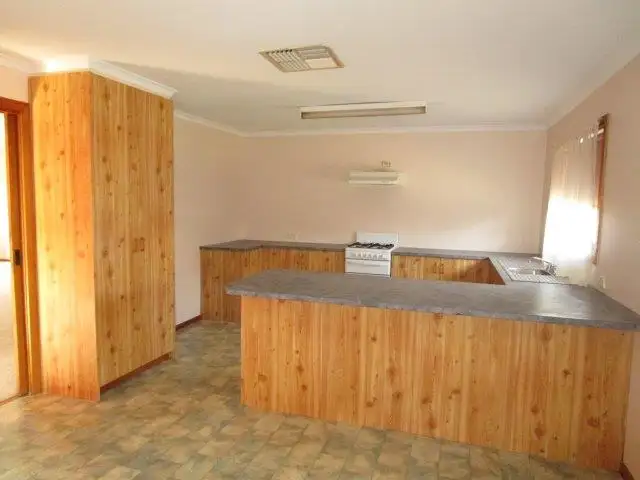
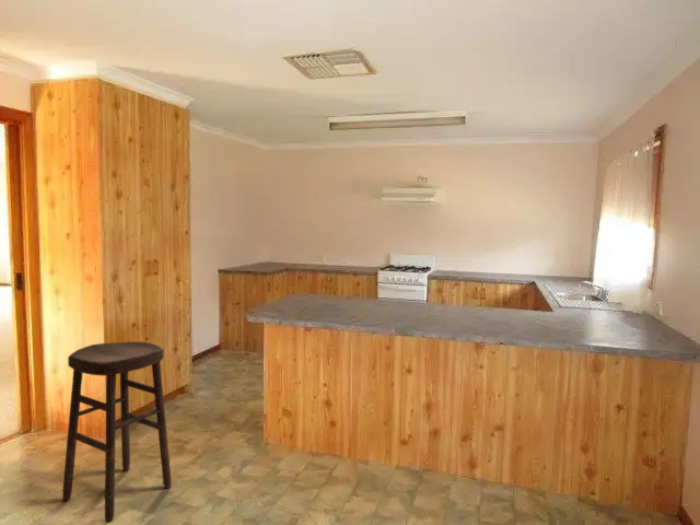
+ stool (118, 423)
